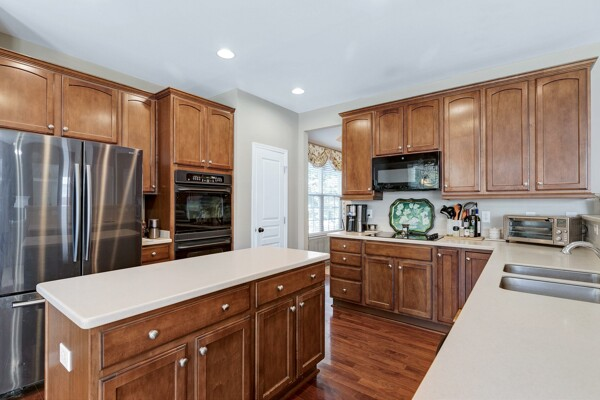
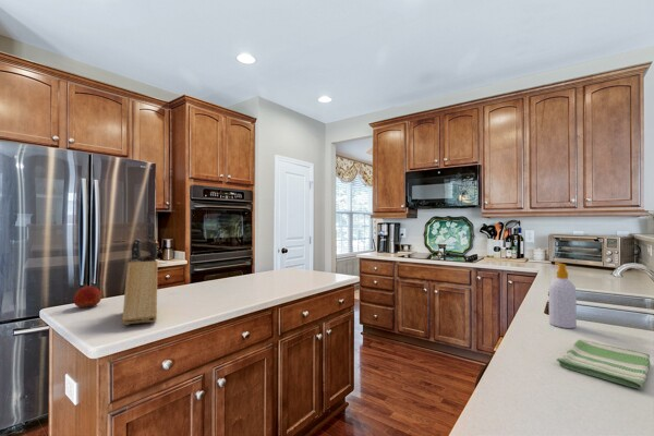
+ soap bottle (561, 294)
+ fruit (87, 295)
+ knife block (142, 277)
+ dish towel (604, 360)
